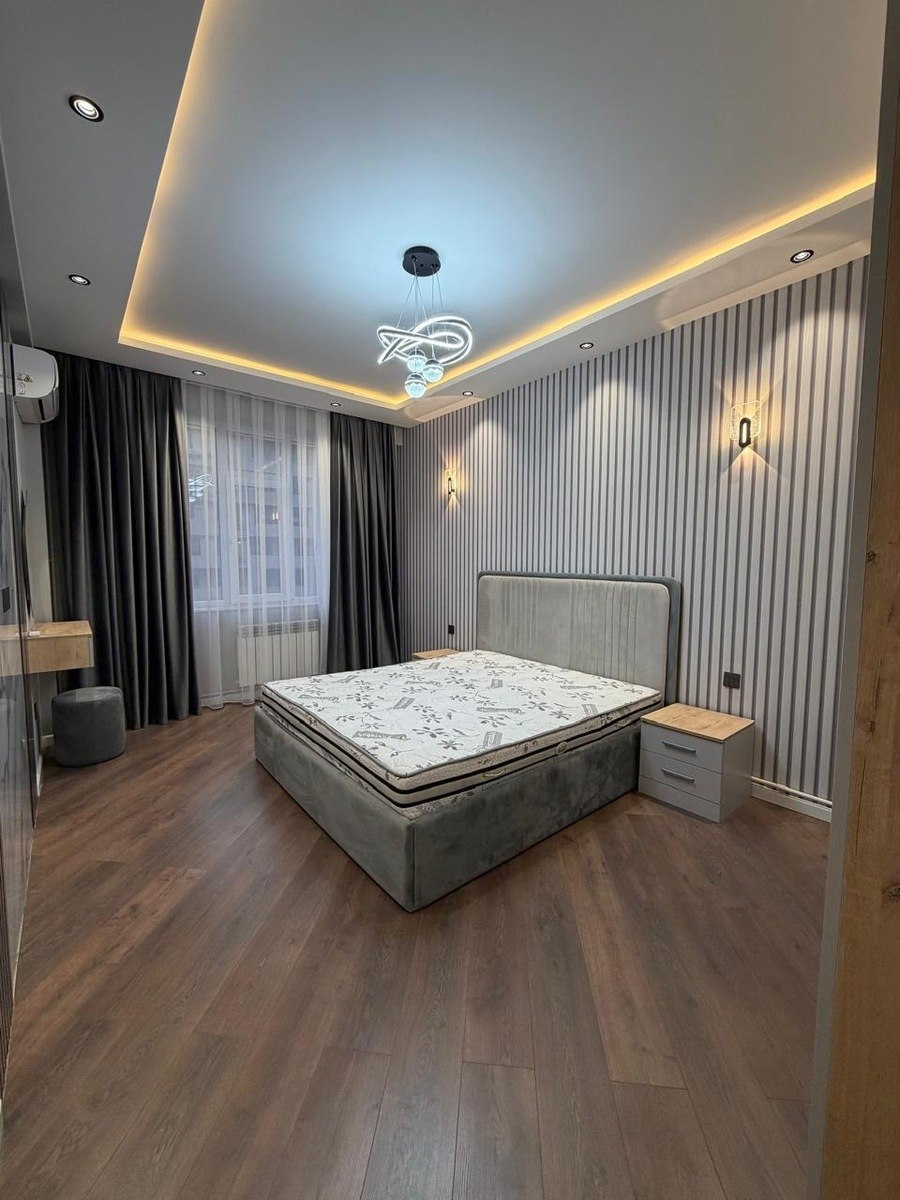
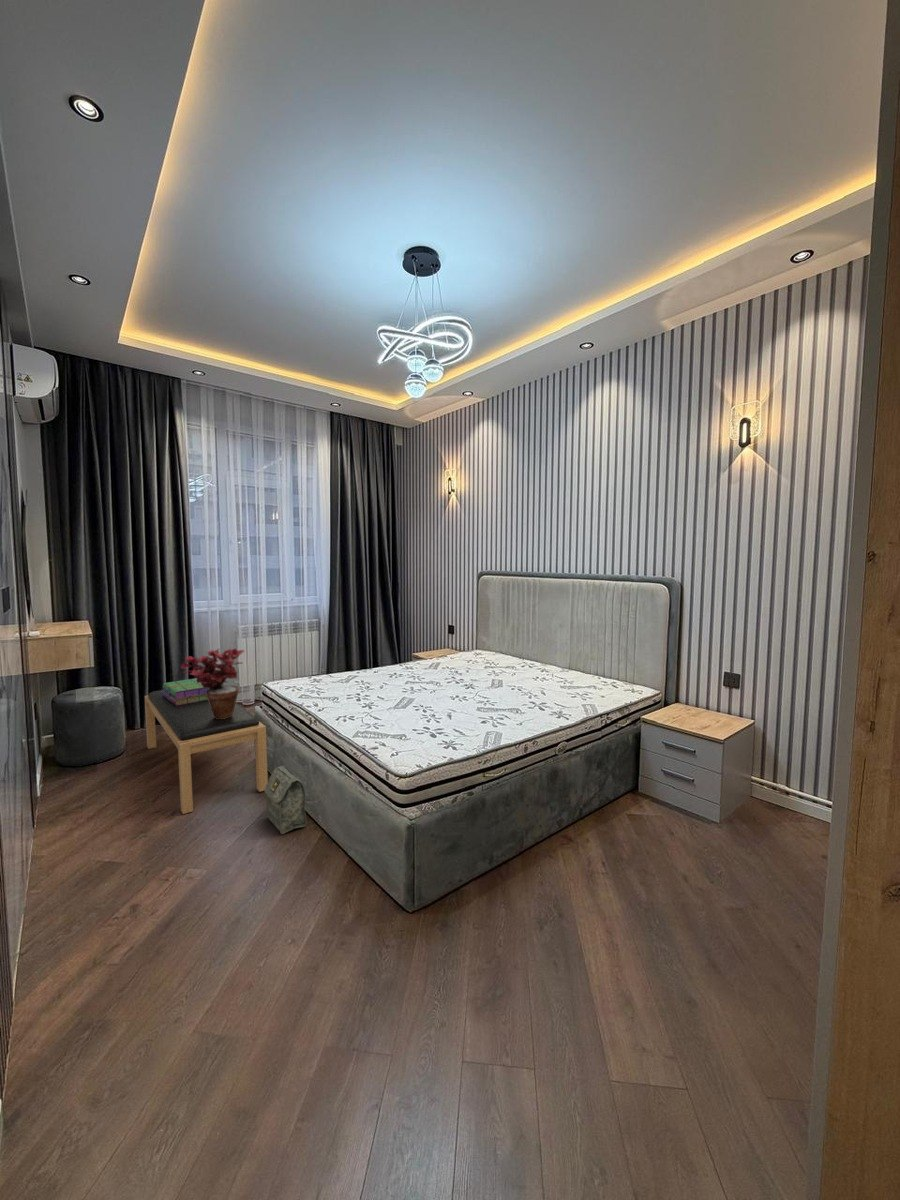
+ potted plant (216, 682)
+ bench (200, 734)
+ stack of books (189, 690)
+ bag (285, 797)
